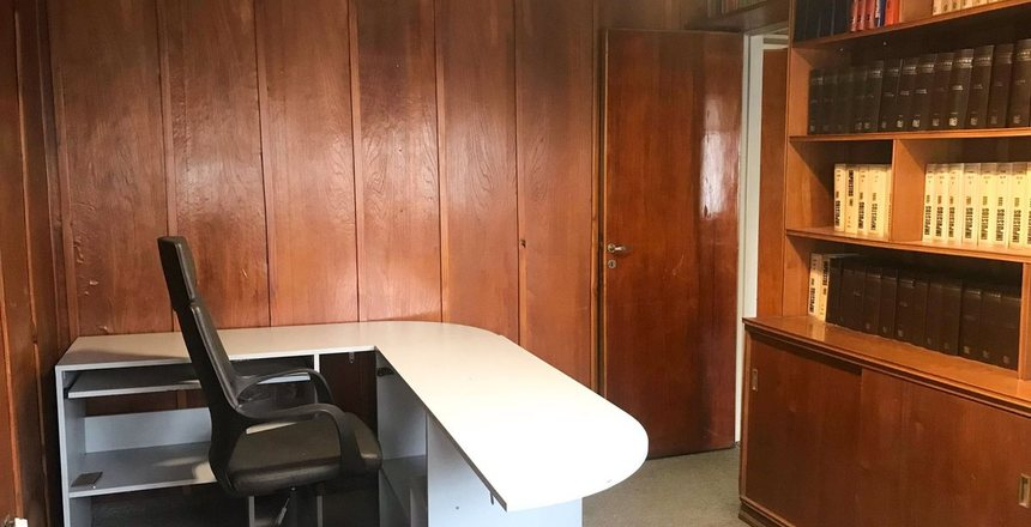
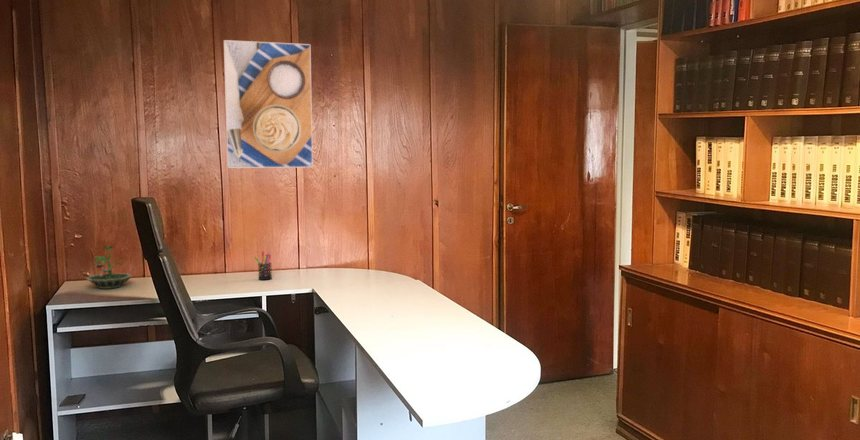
+ terrarium (108, 253)
+ pen holder (263, 265)
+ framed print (269, 105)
